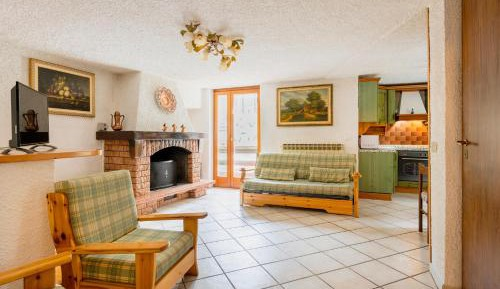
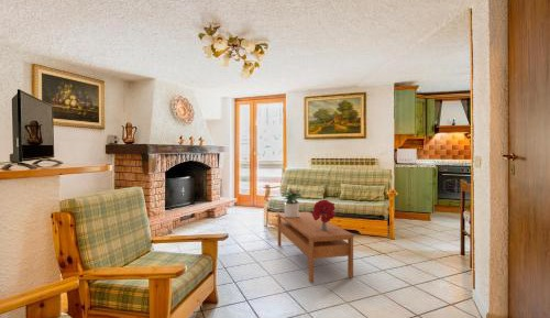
+ coffee table (309, 240)
+ potted plant (292, 202)
+ bouquet (323, 215)
